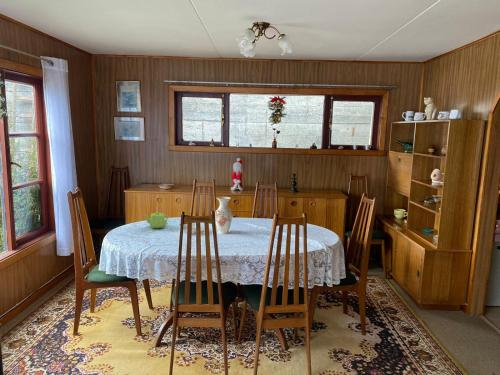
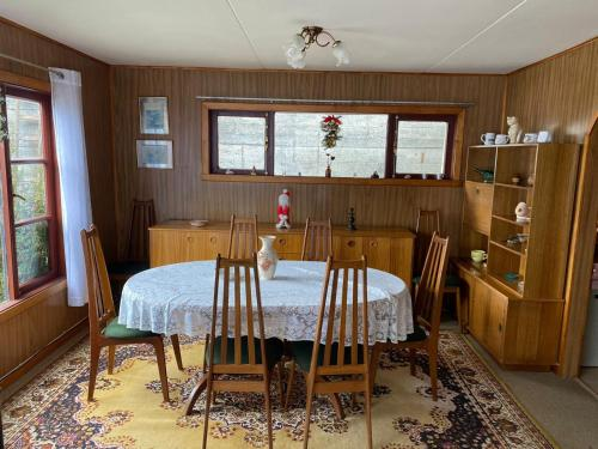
- teapot (155, 219)
